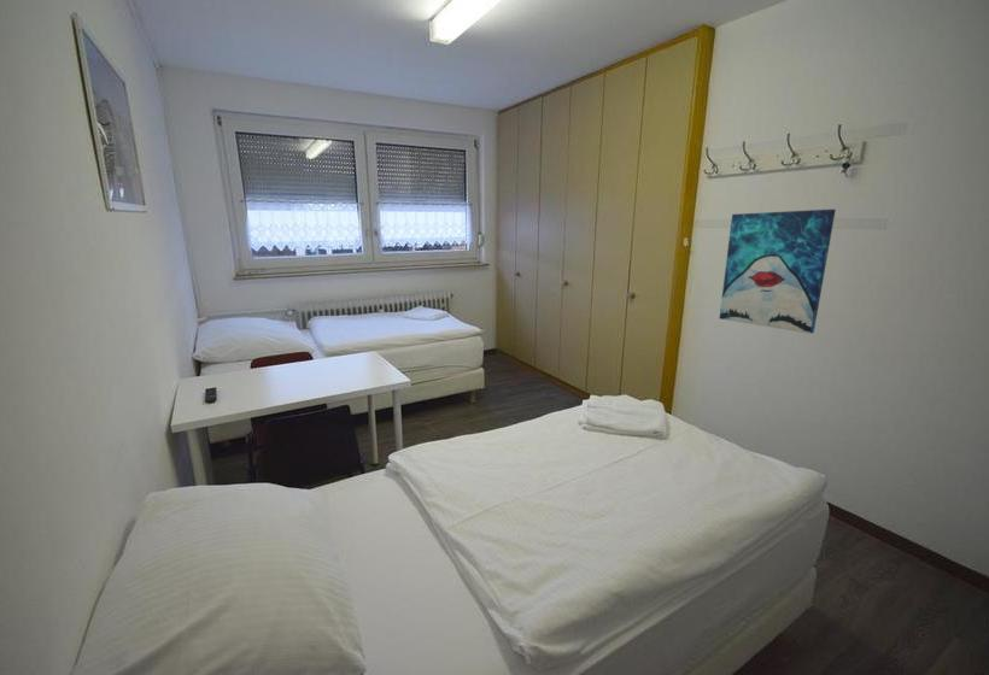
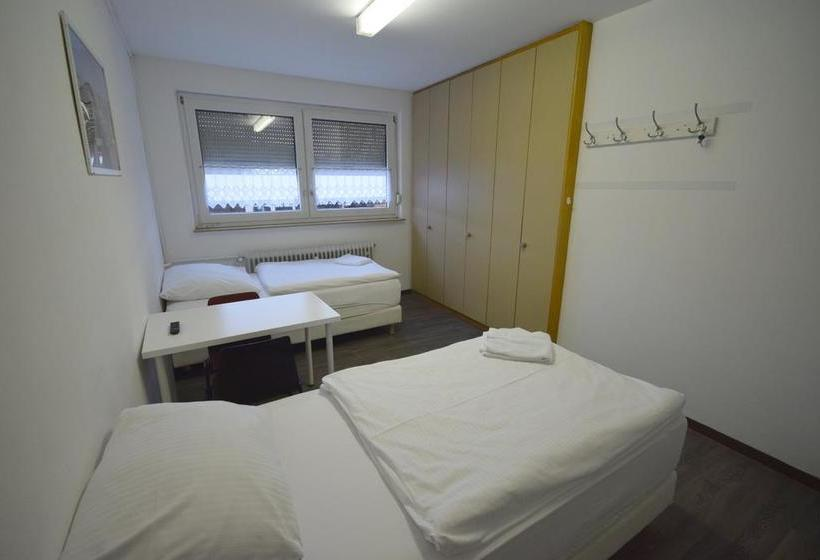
- wall art (771, 270)
